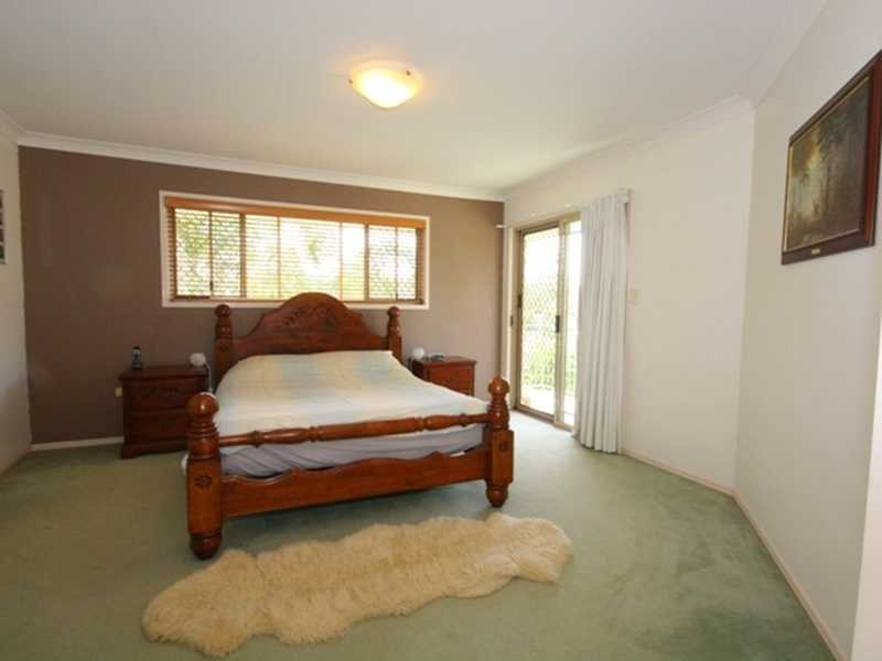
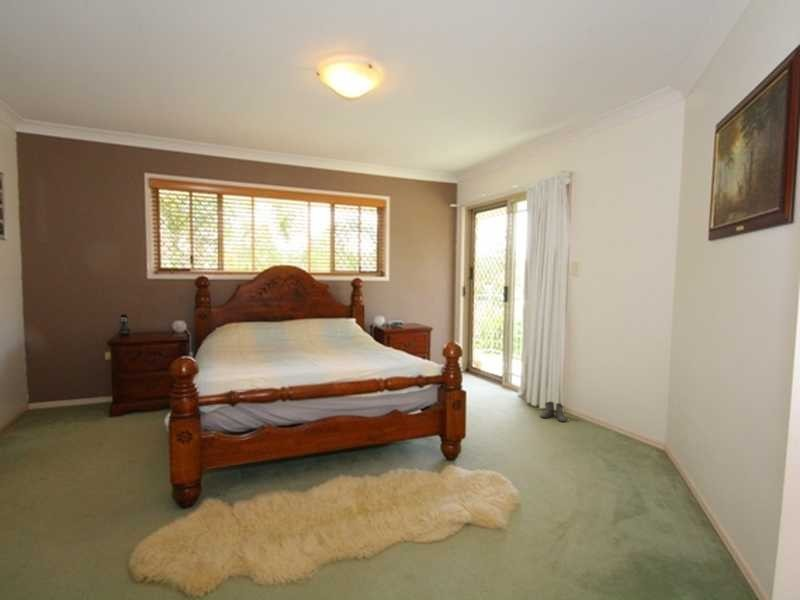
+ boots (553, 410)
